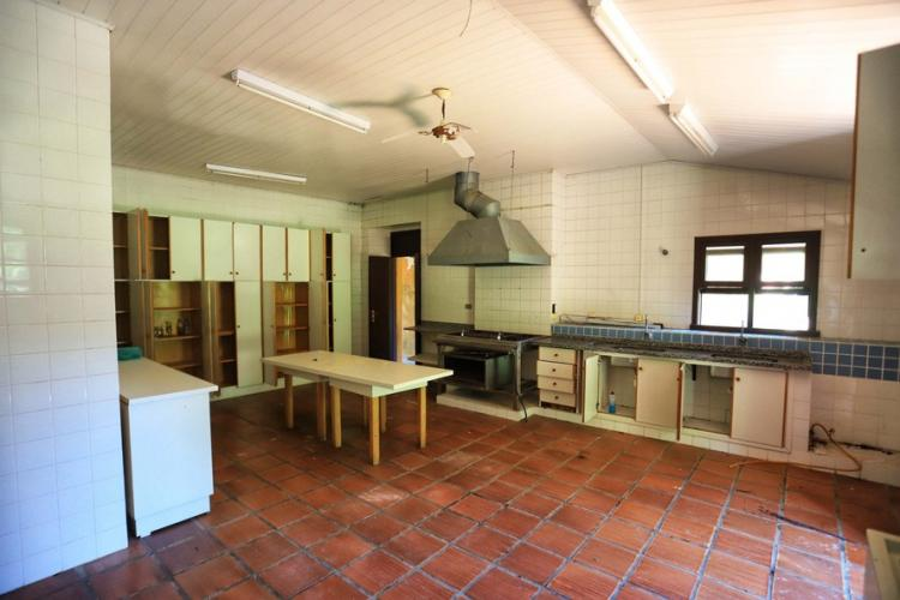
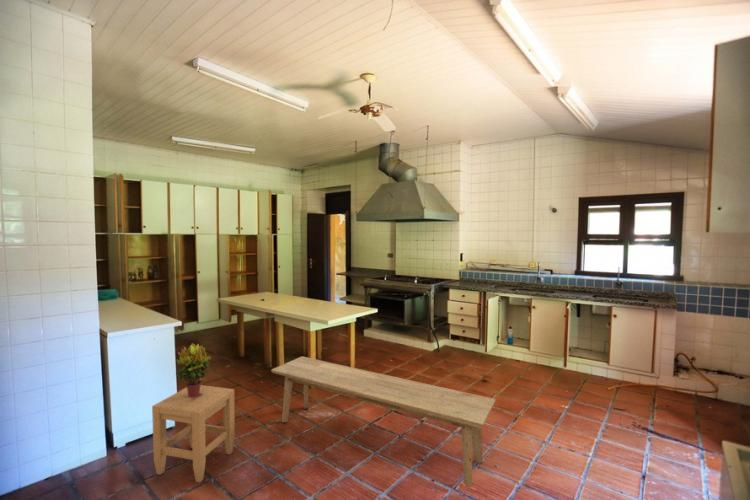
+ potted plant (194, 369)
+ stool (195, 430)
+ bench (374, 403)
